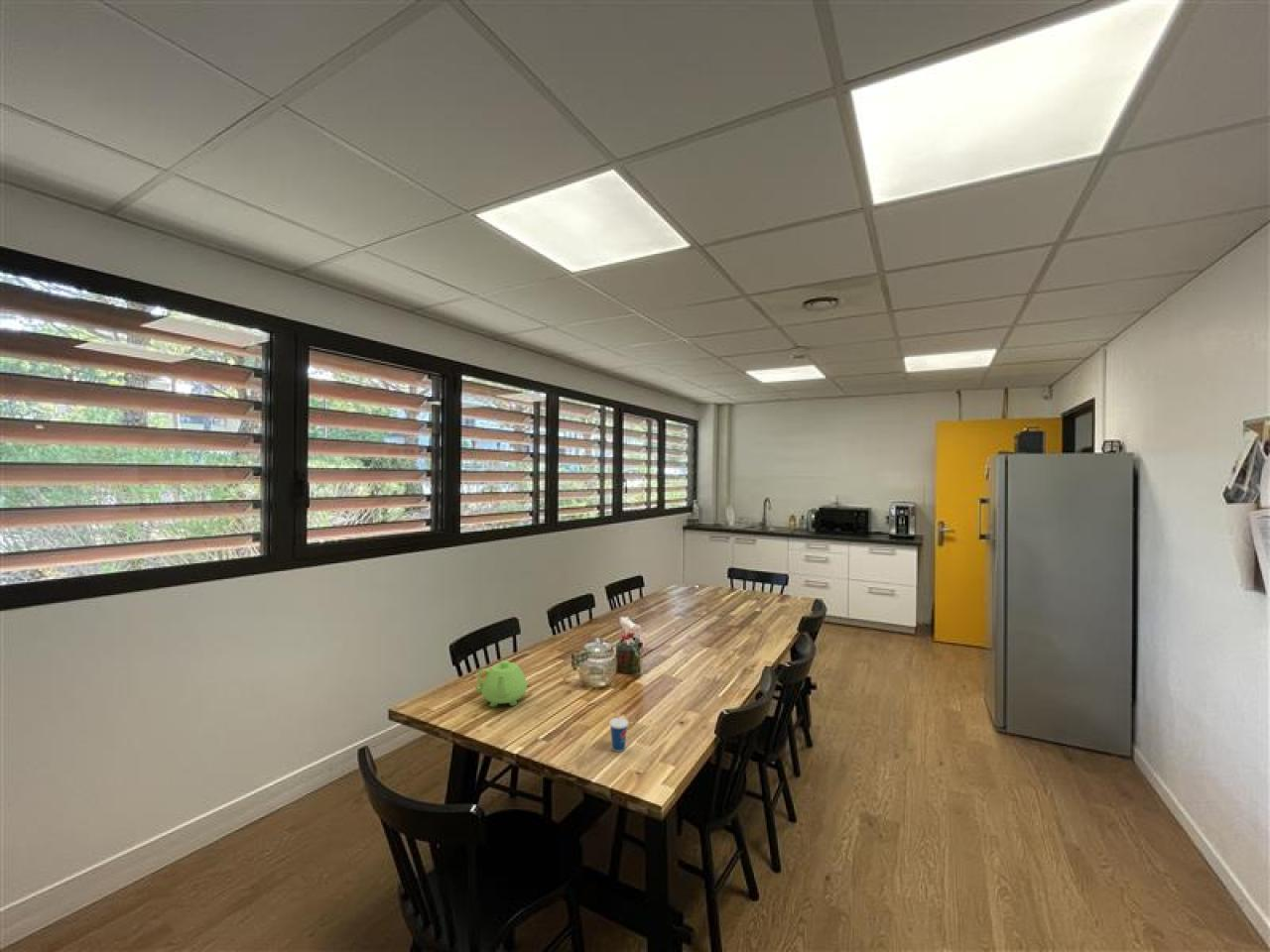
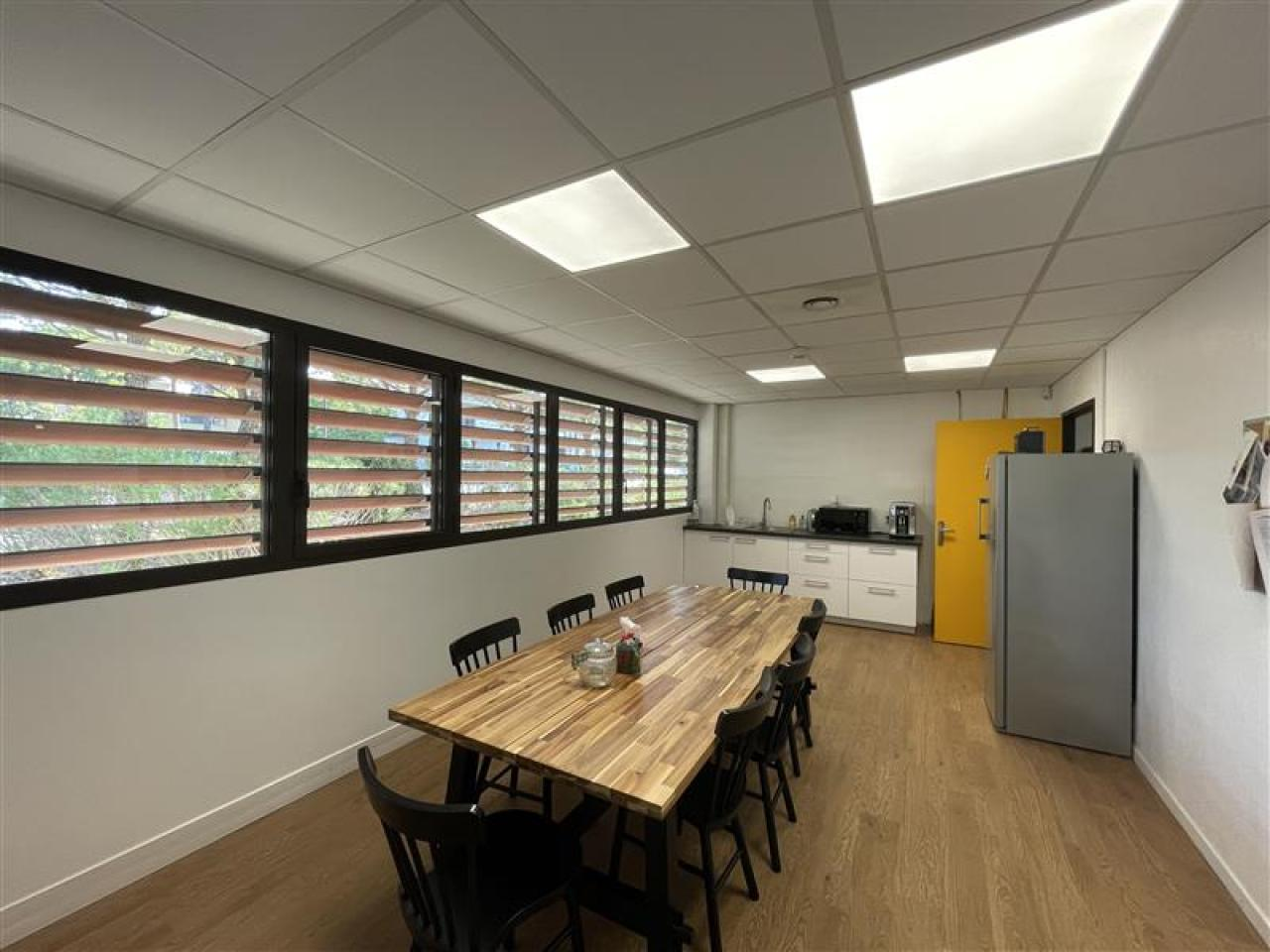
- teapot (500, 683)
- cup (618, 728)
